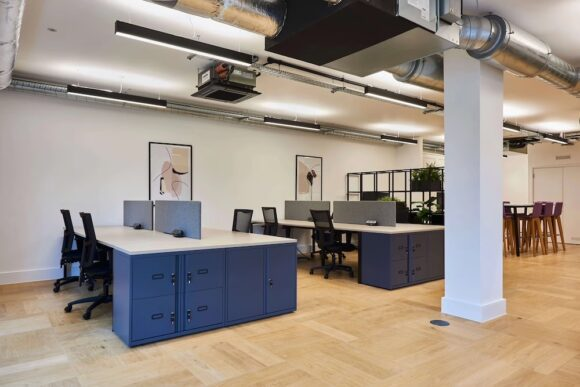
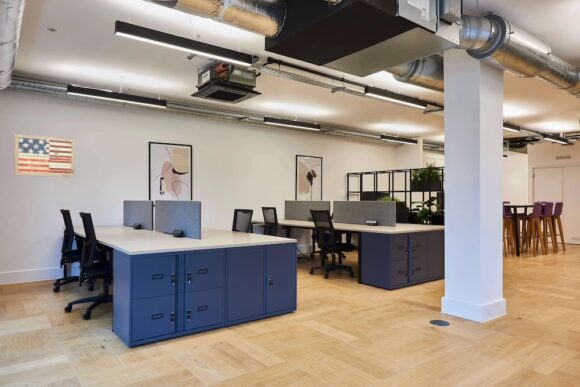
+ wall art (45, 156)
